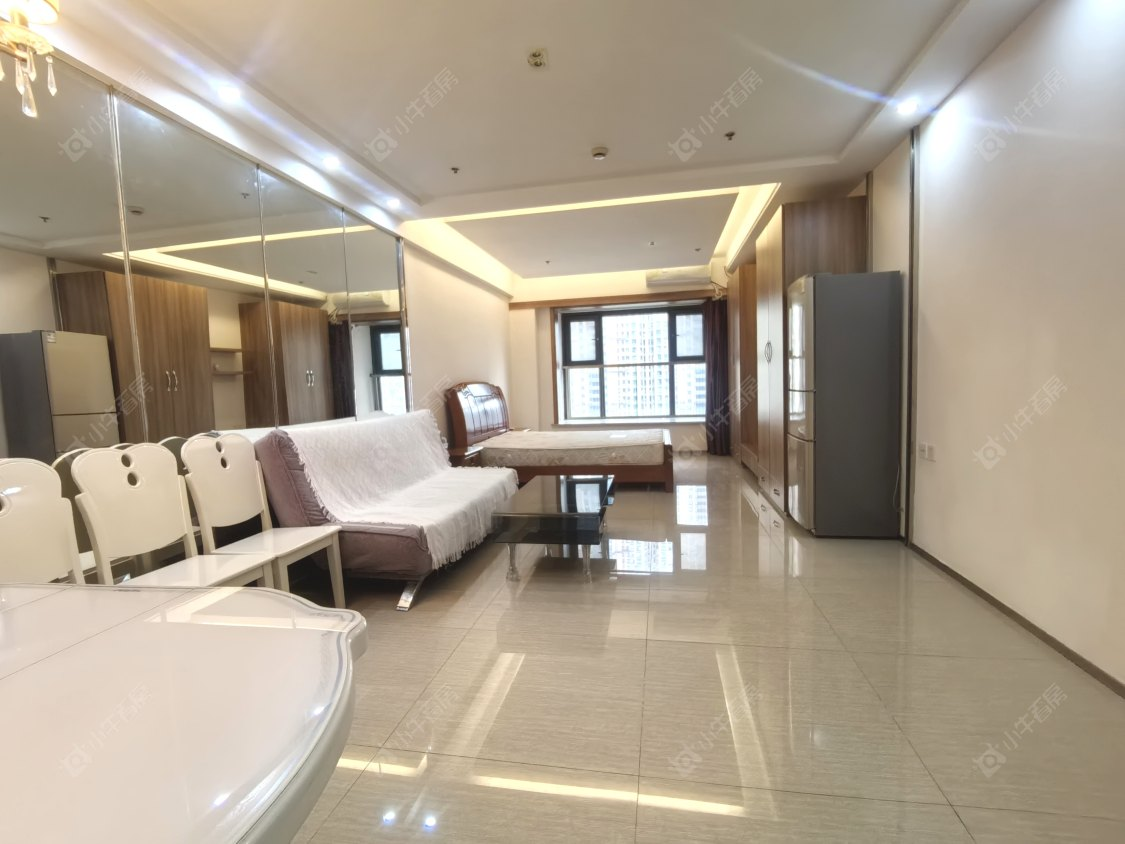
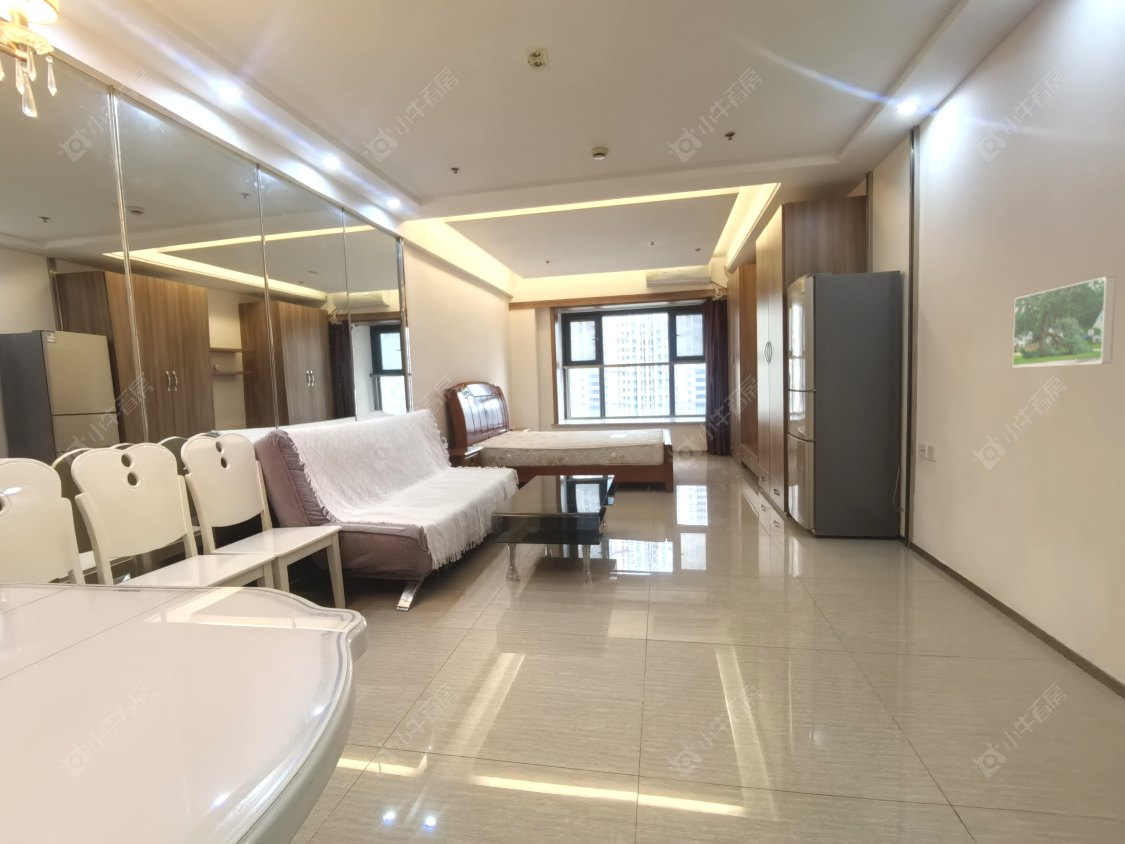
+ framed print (1058, 327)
